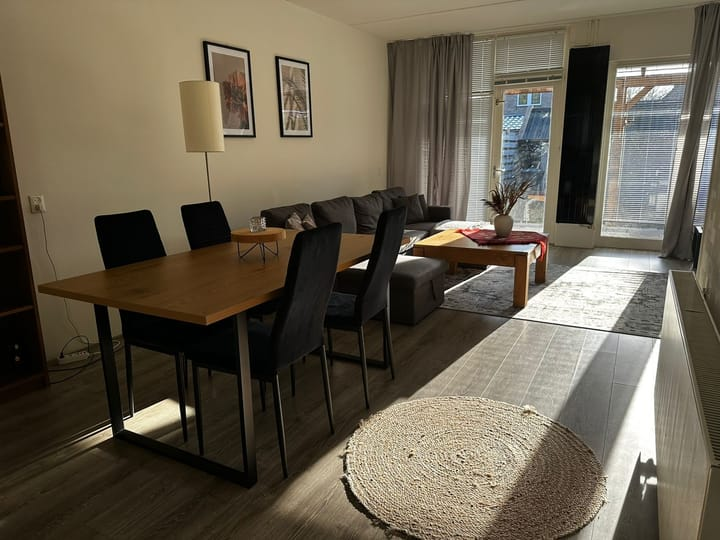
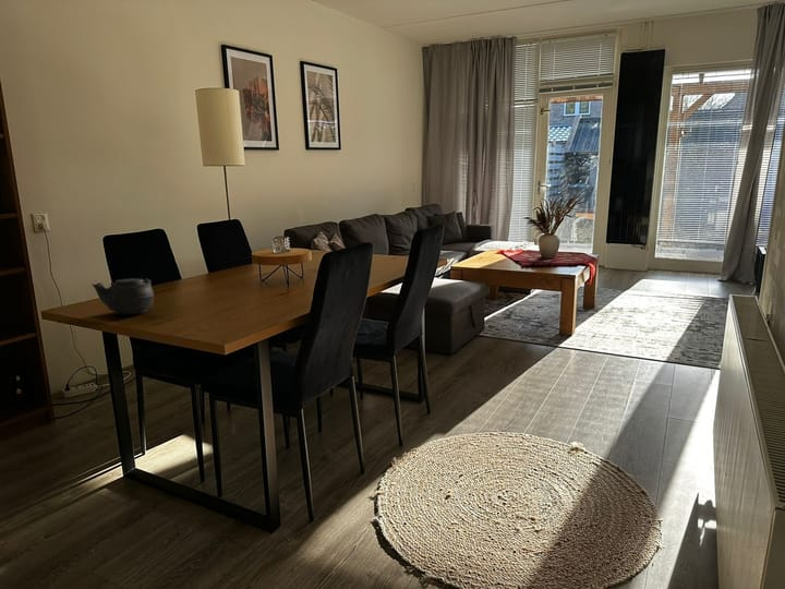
+ teapot (124, 297)
